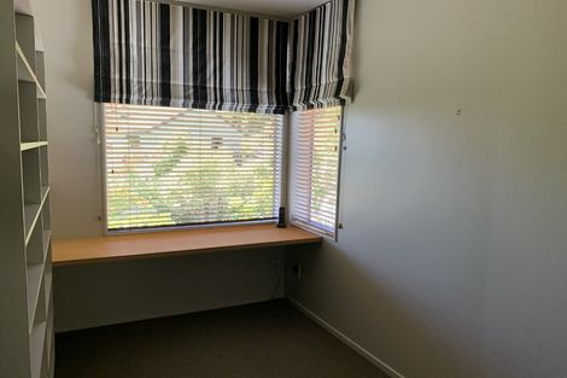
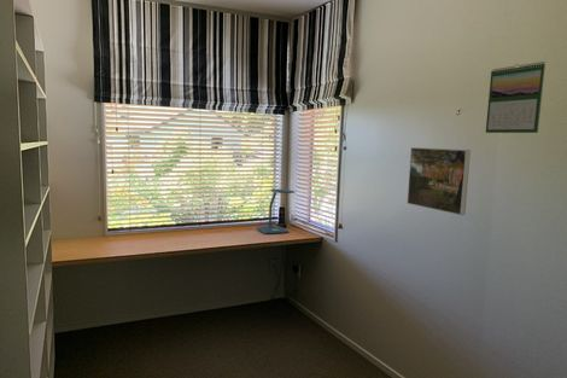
+ calendar (513, 98)
+ desk lamp (270, 210)
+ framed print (436, 179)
